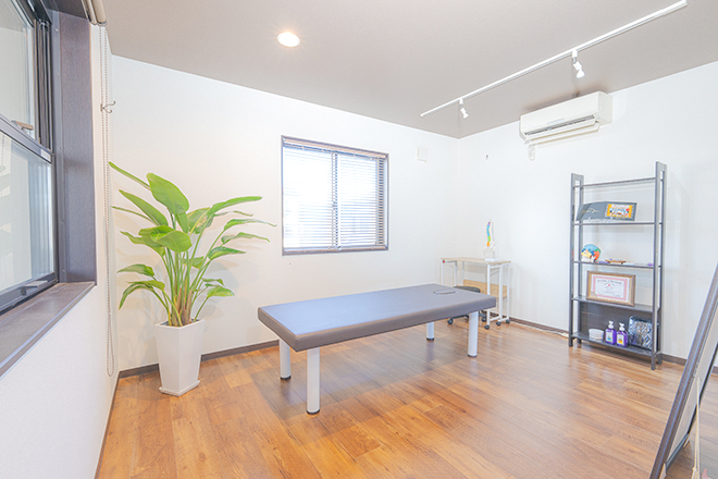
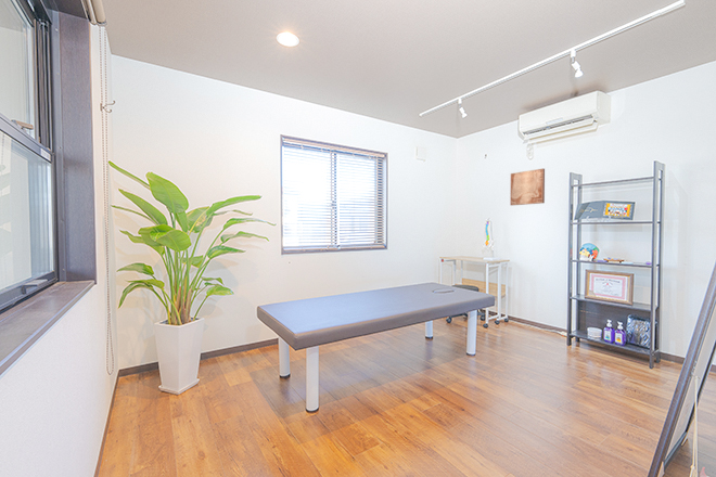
+ wall art (526, 188)
